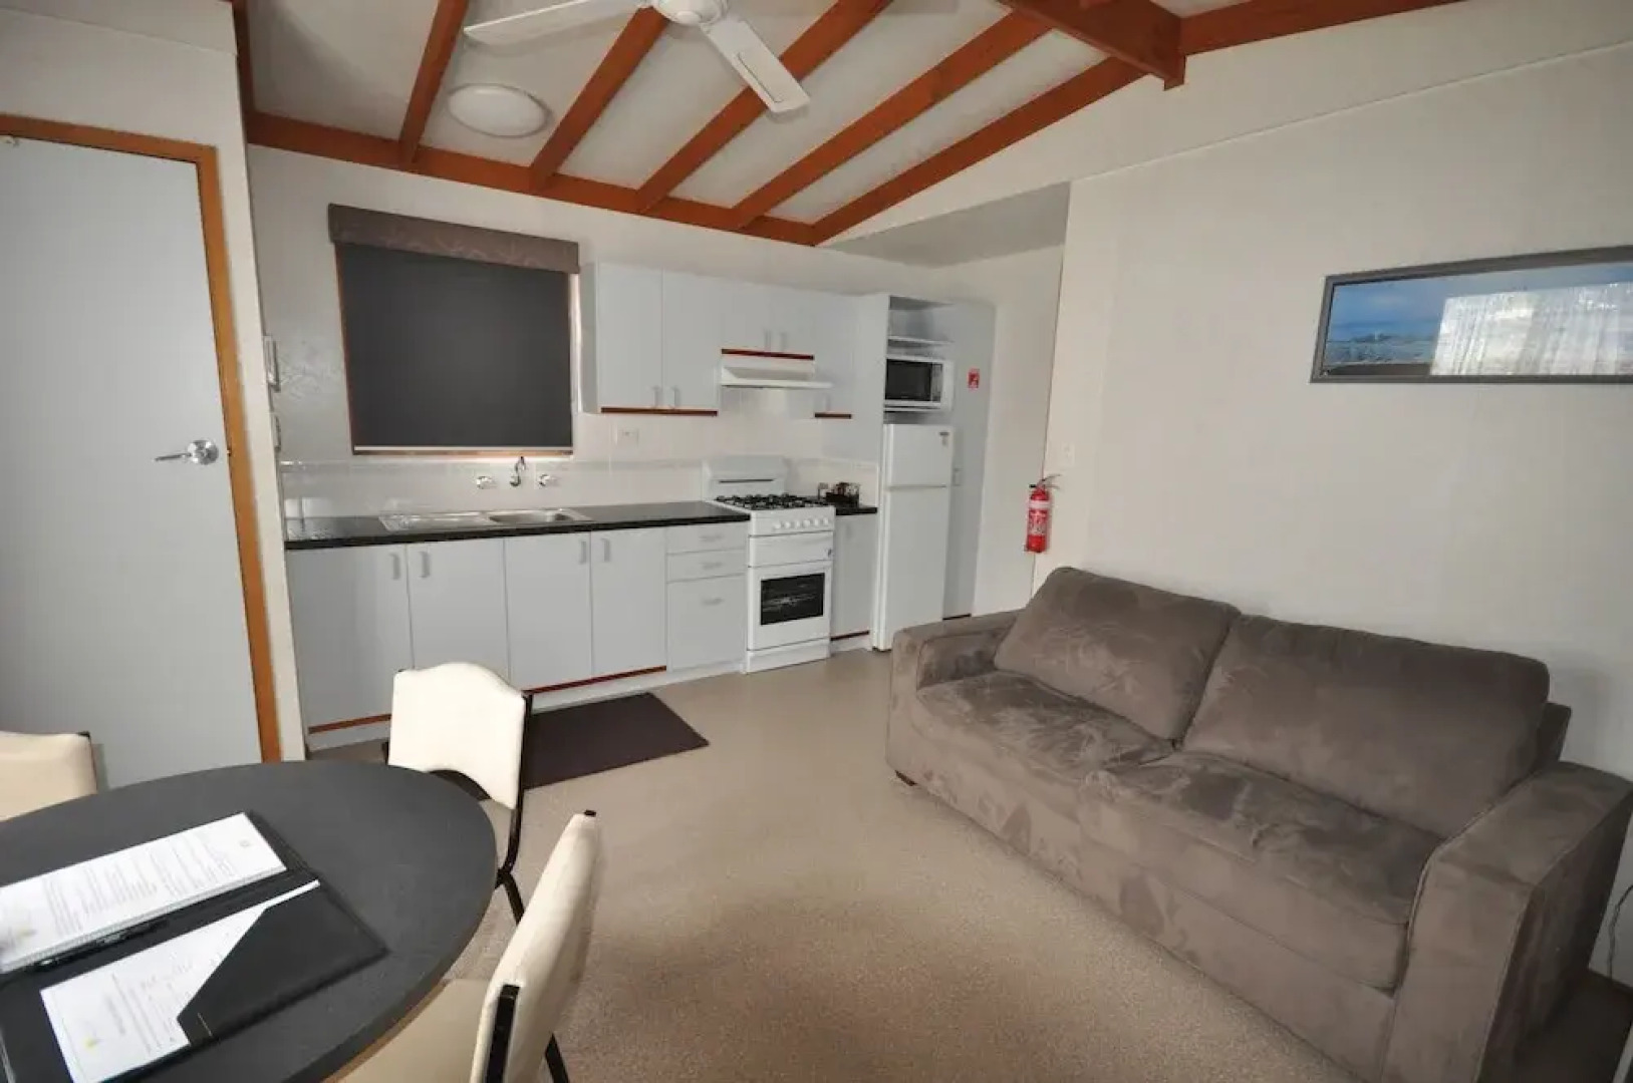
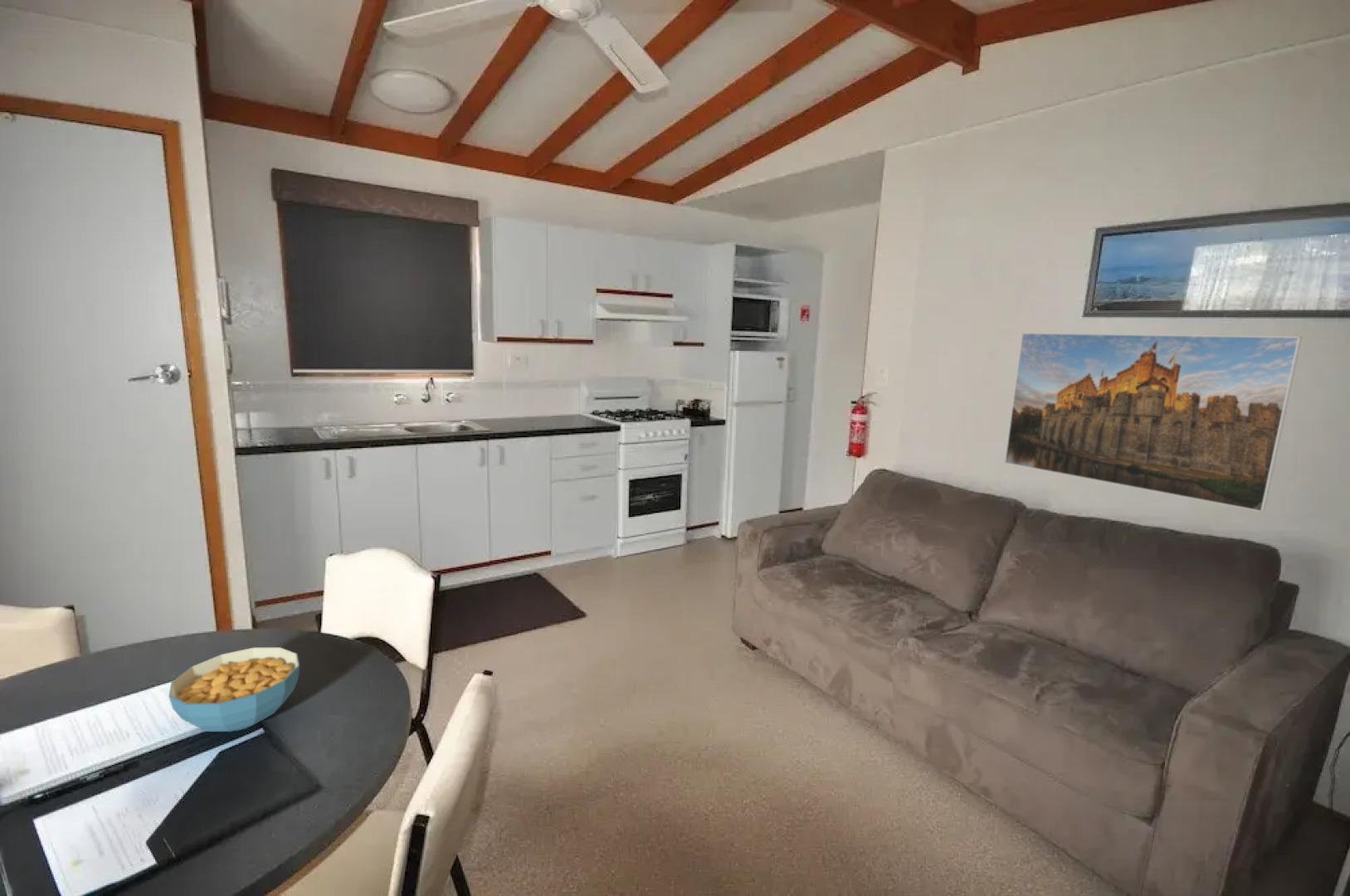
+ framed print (1128, 411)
+ cereal bowl (239, 697)
